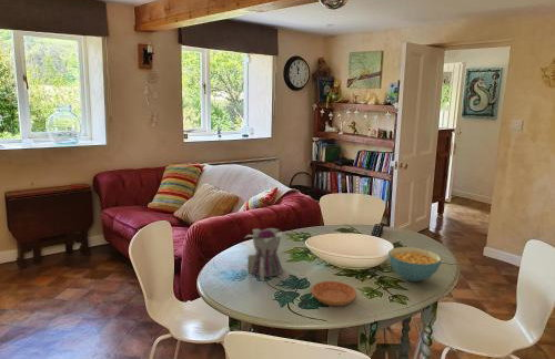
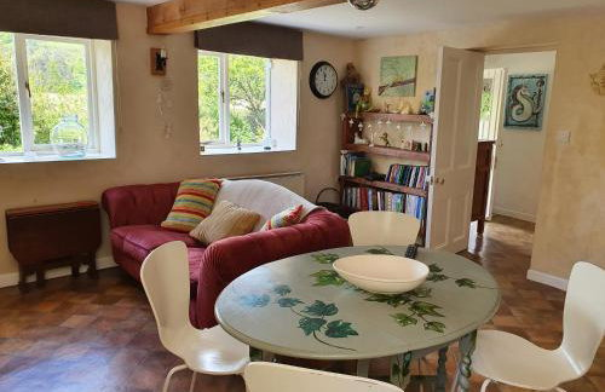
- teapot (265, 252)
- cereal bowl (413, 266)
- saucer (333, 294)
